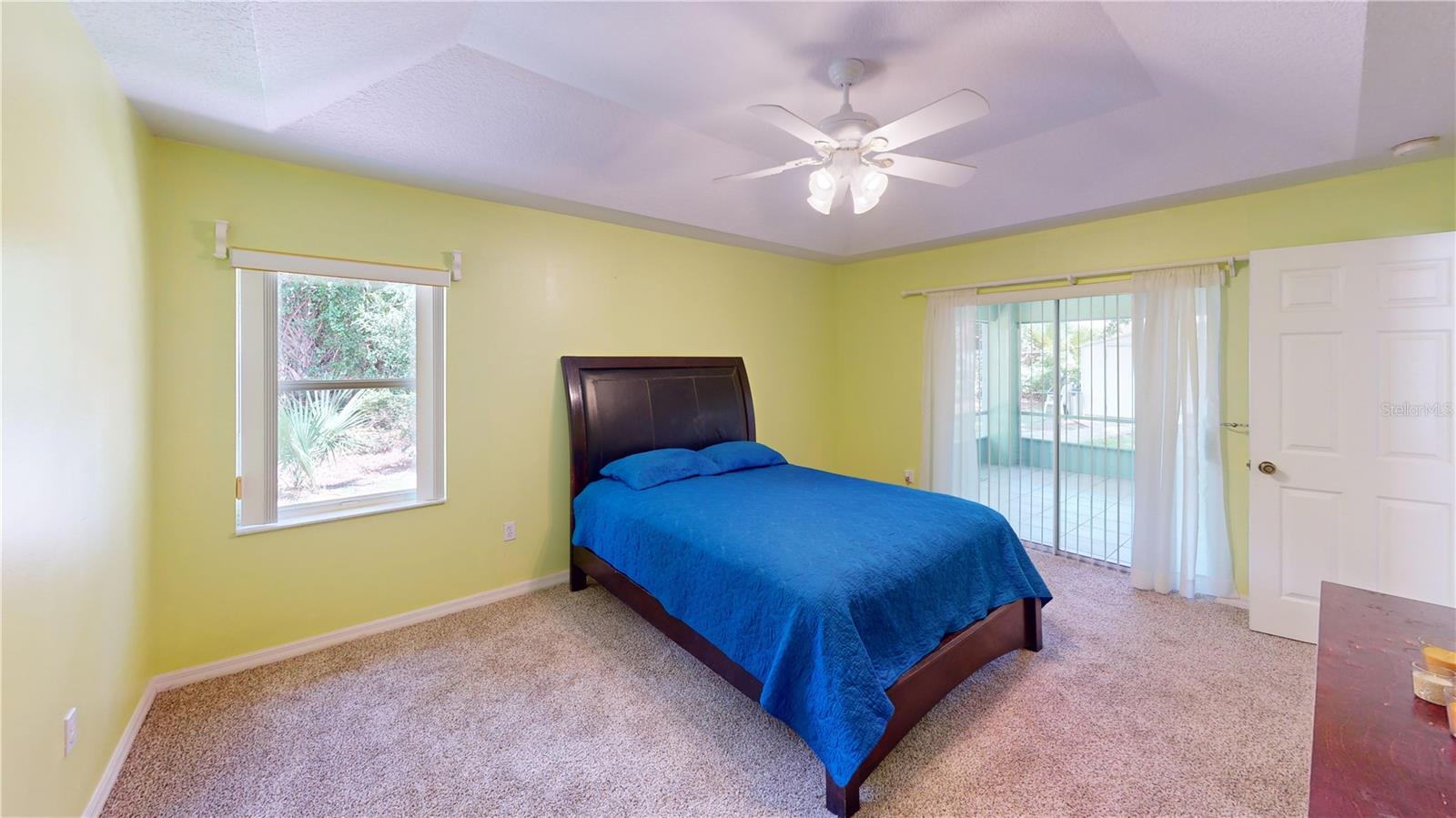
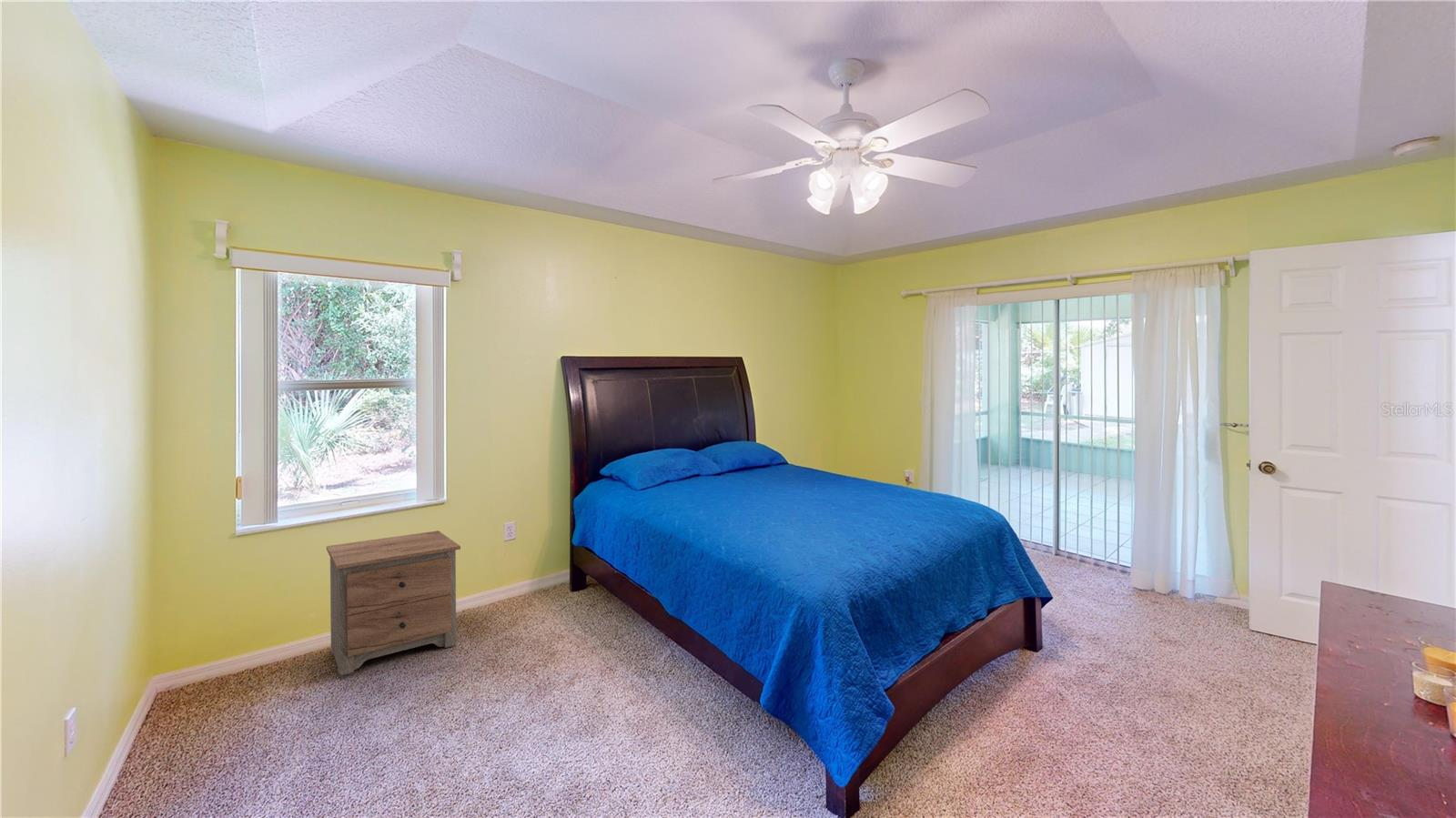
+ nightstand (394, 596)
